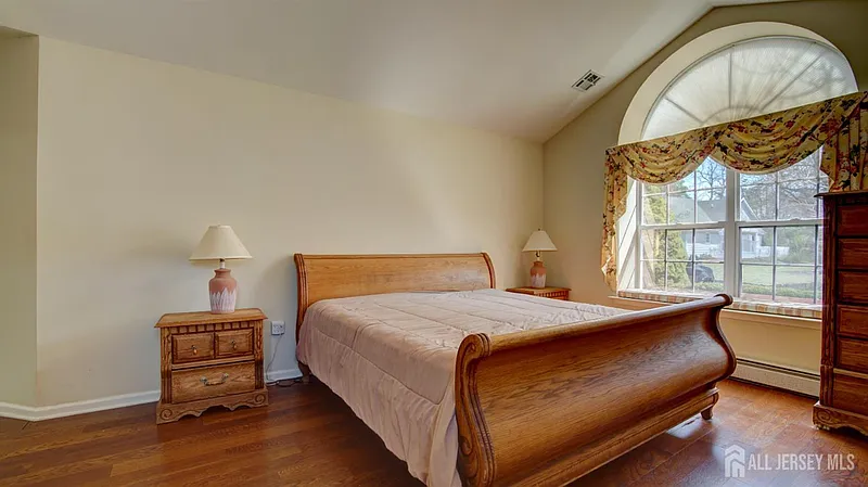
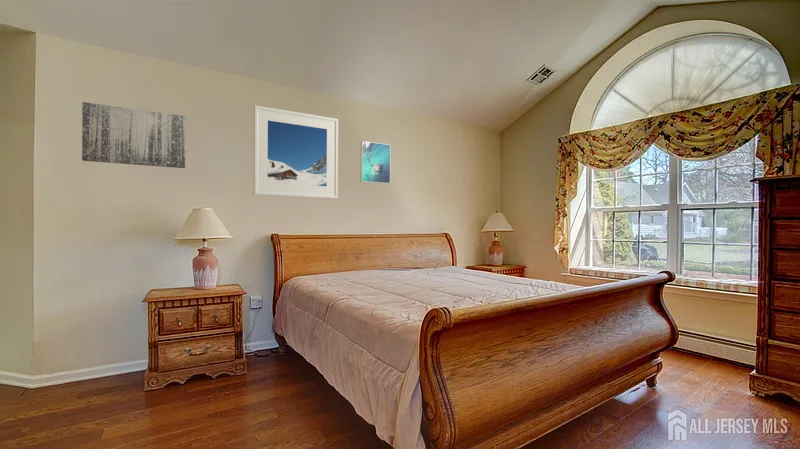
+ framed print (375, 162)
+ wall art (137, 137)
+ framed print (298, 154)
